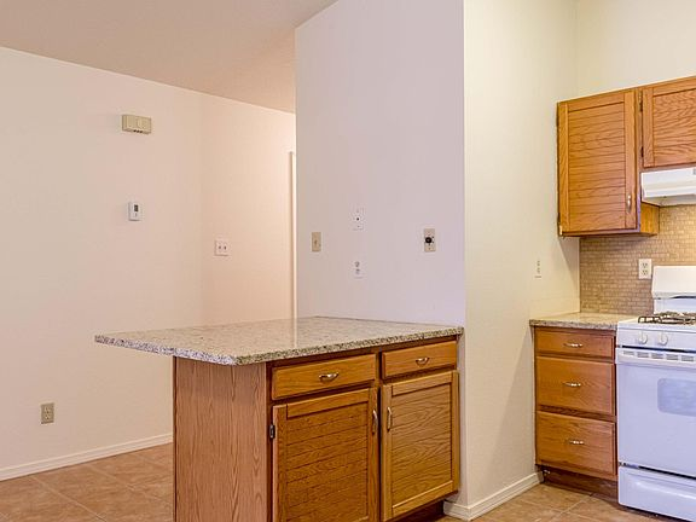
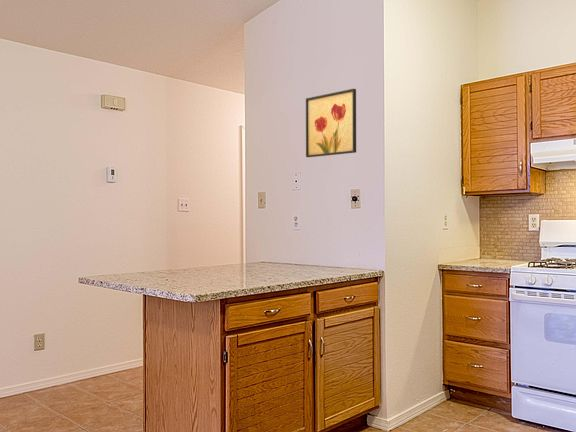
+ wall art (330, 124)
